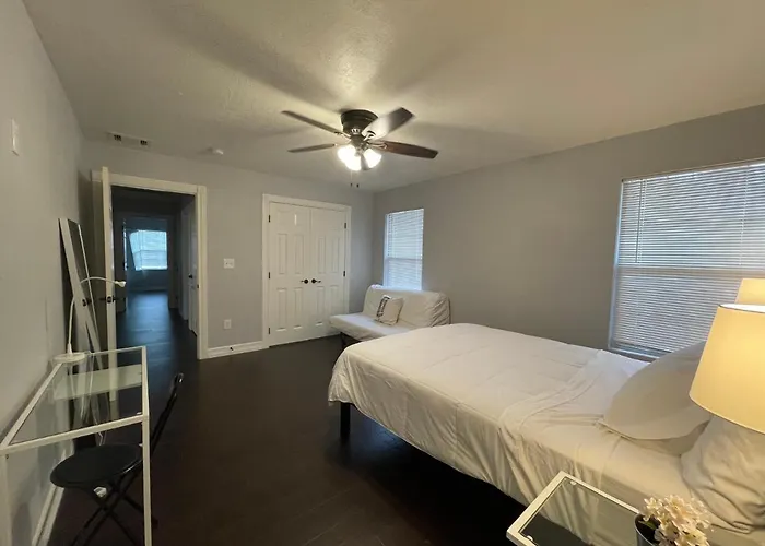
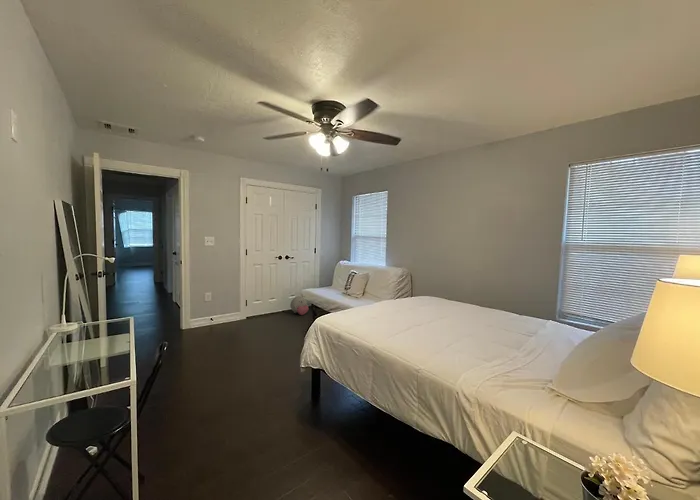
+ plush toy (299, 304)
